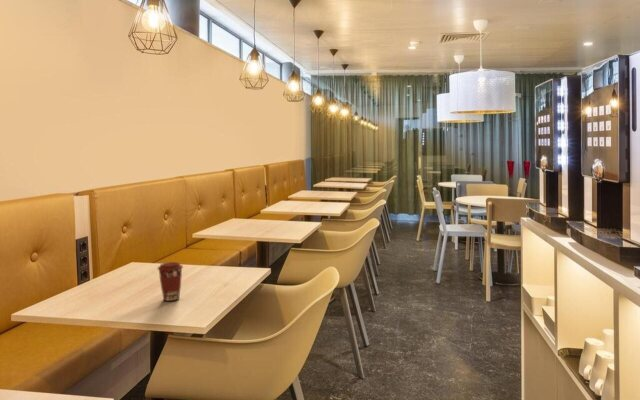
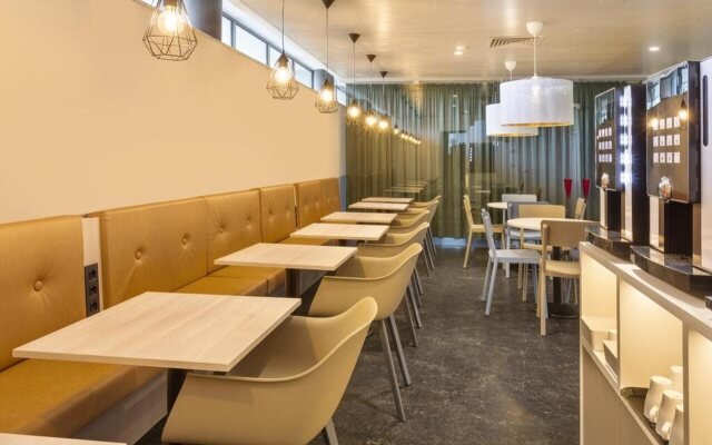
- coffee cup (170, 281)
